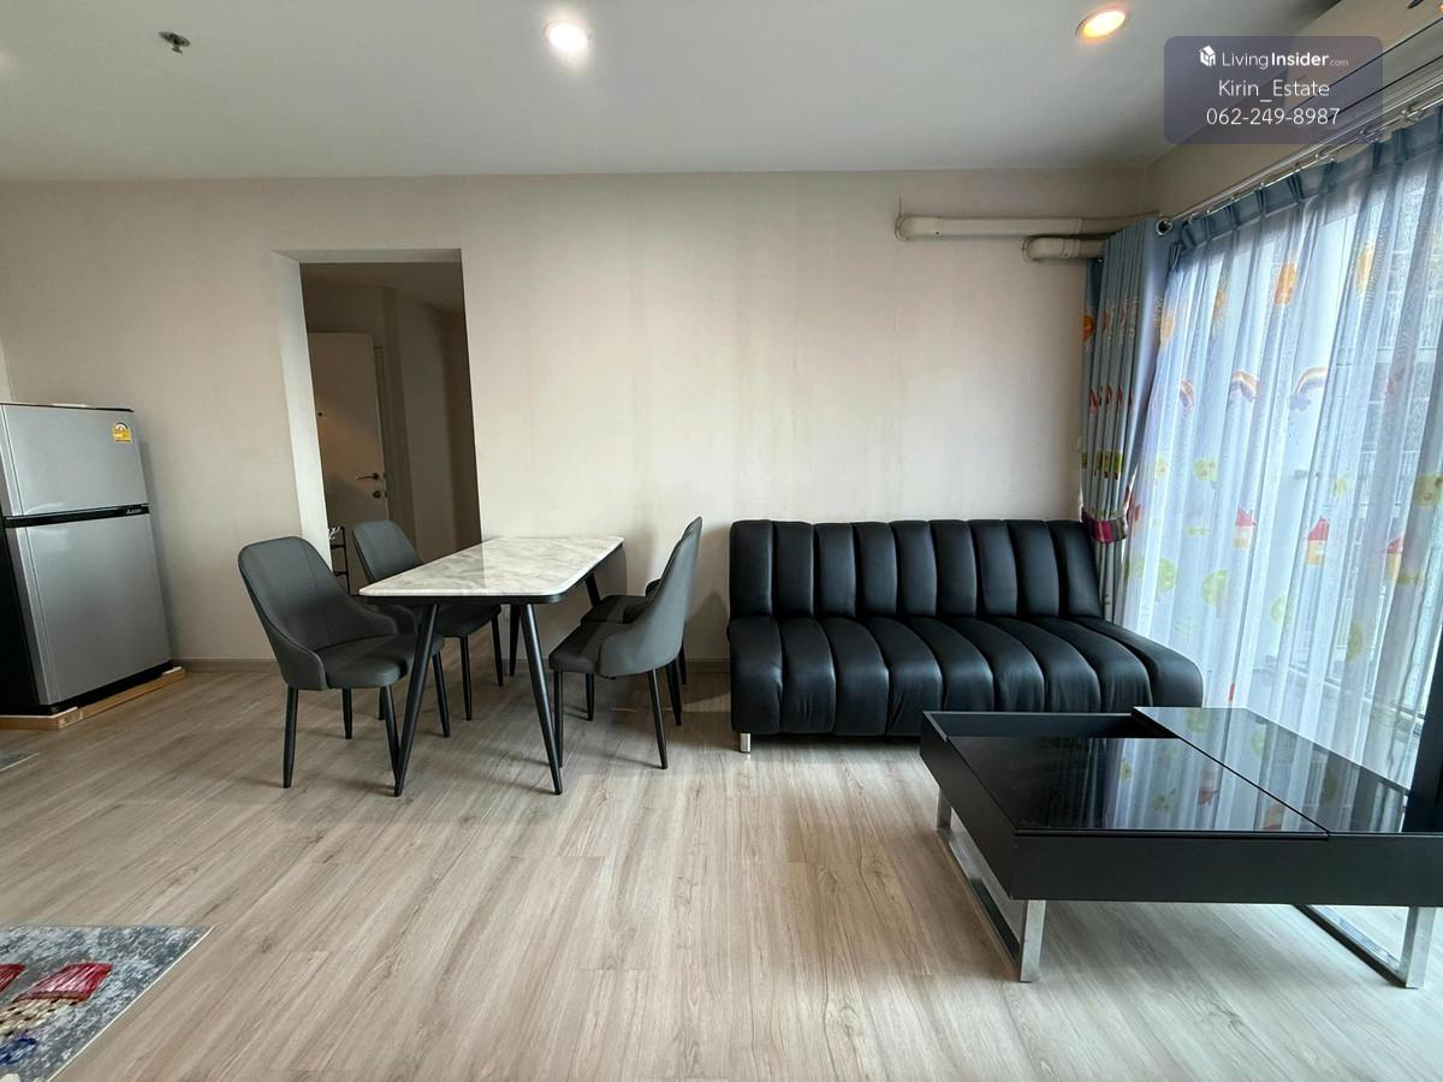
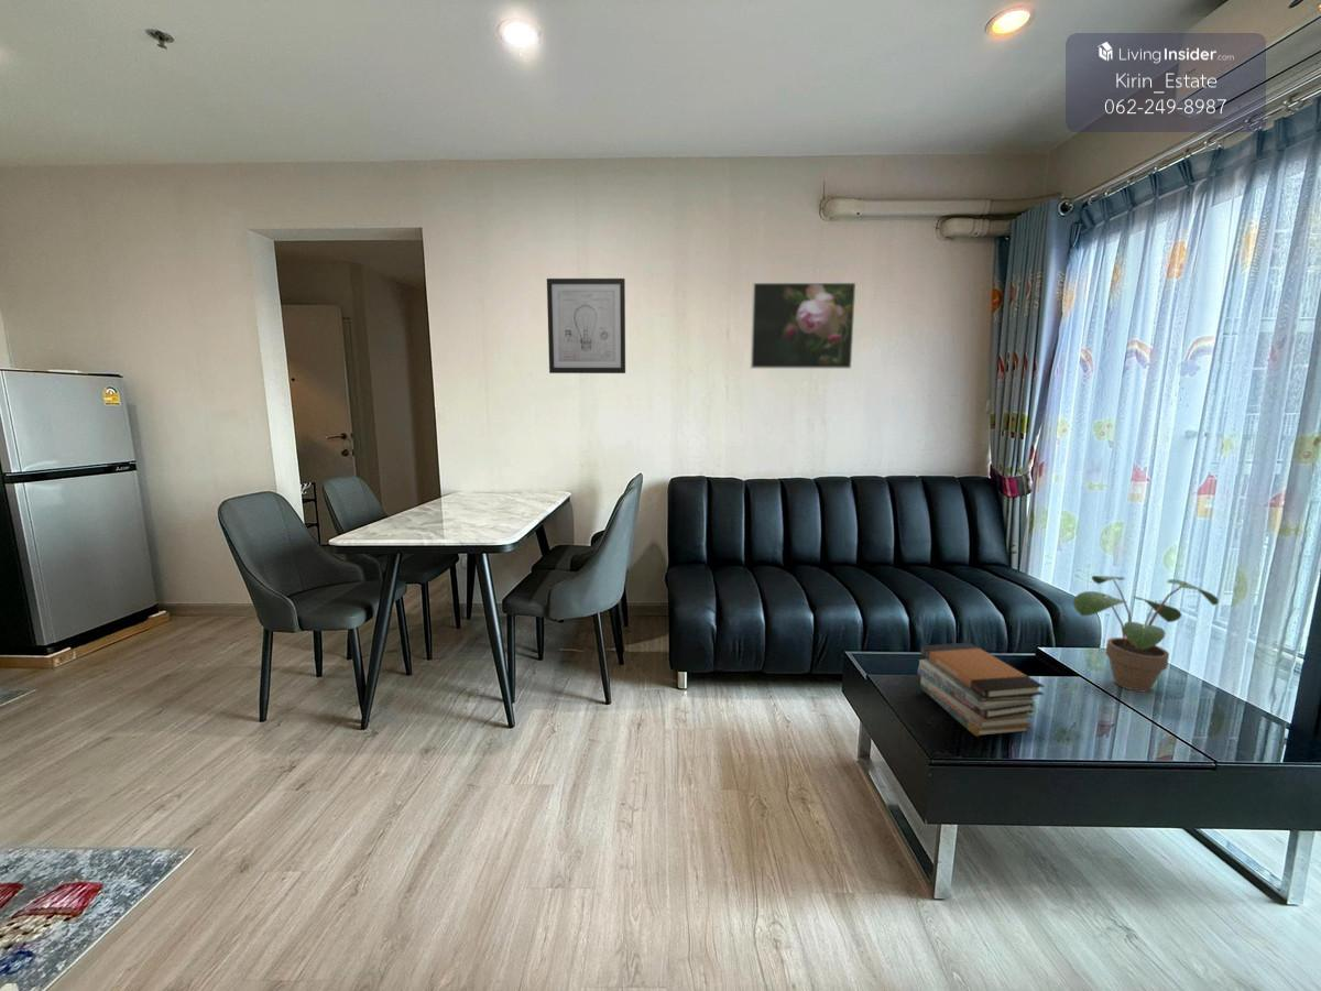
+ book stack (973, 686)
+ potted plant (1137, 632)
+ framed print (801, 326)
+ wall art (587, 326)
